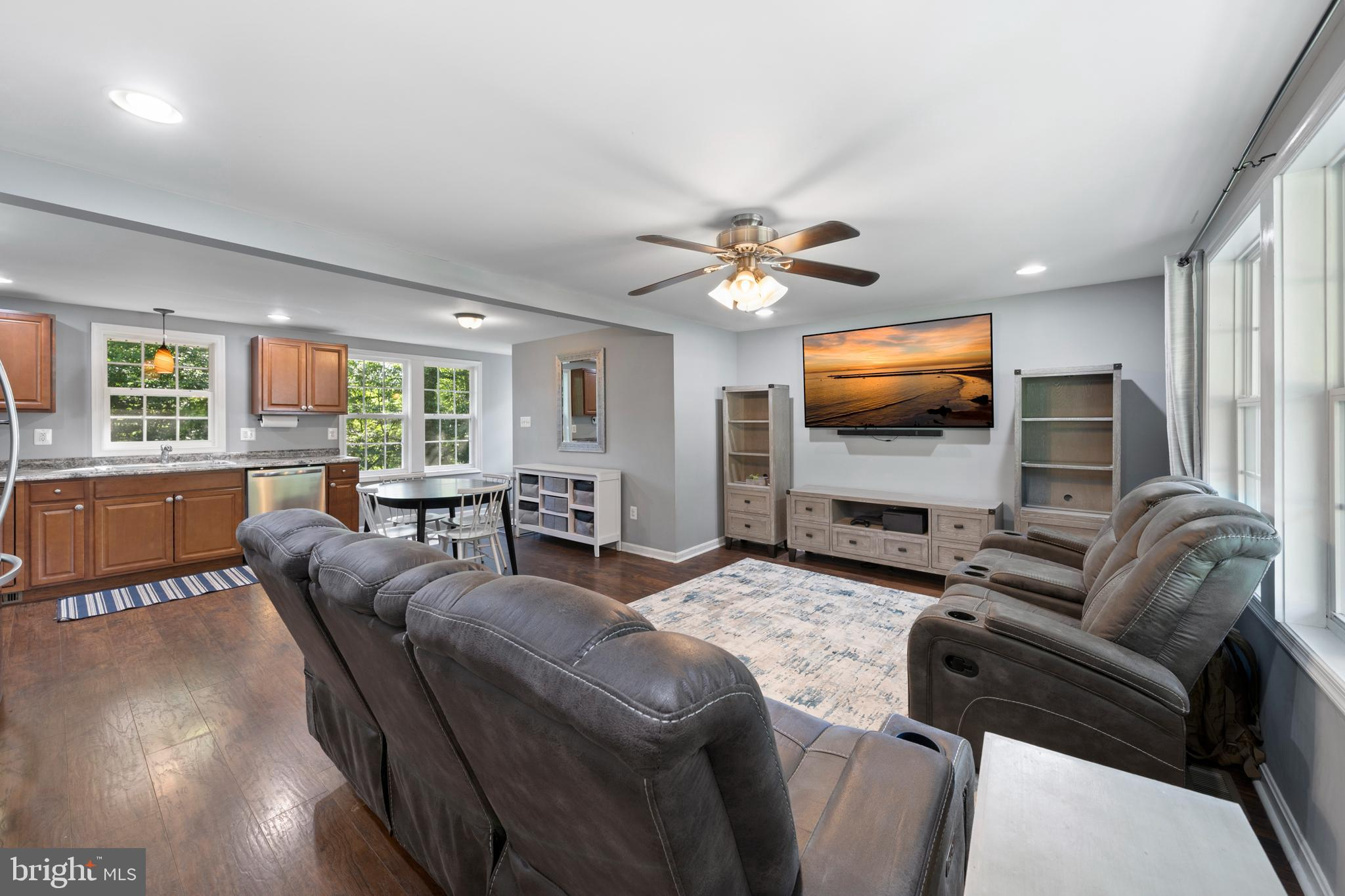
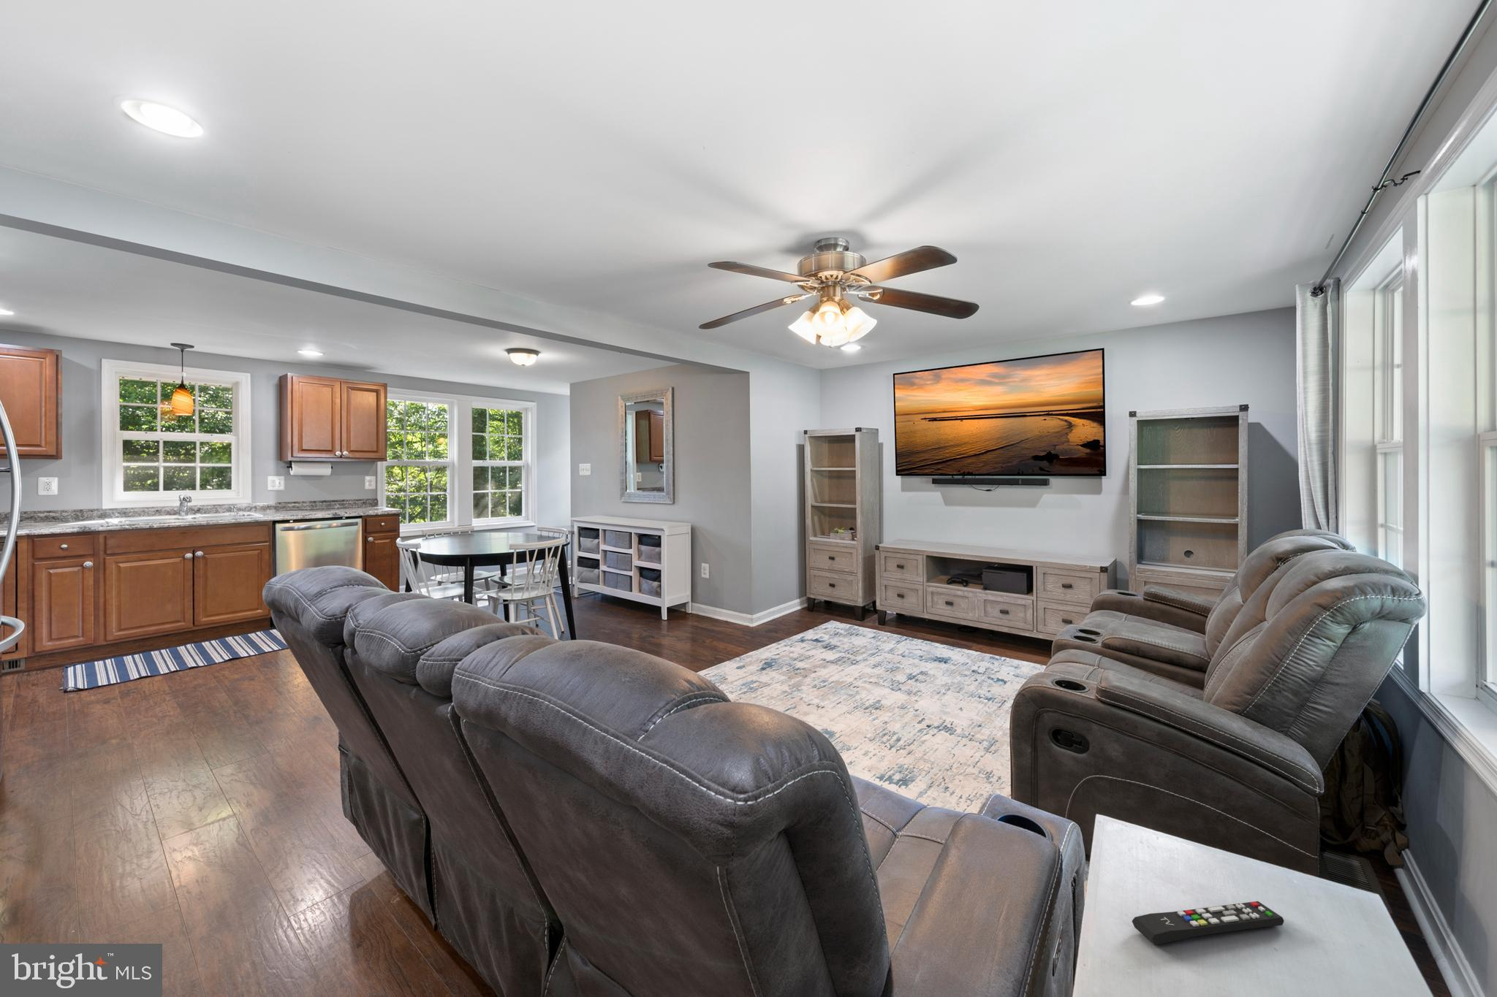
+ remote control (1208, 921)
